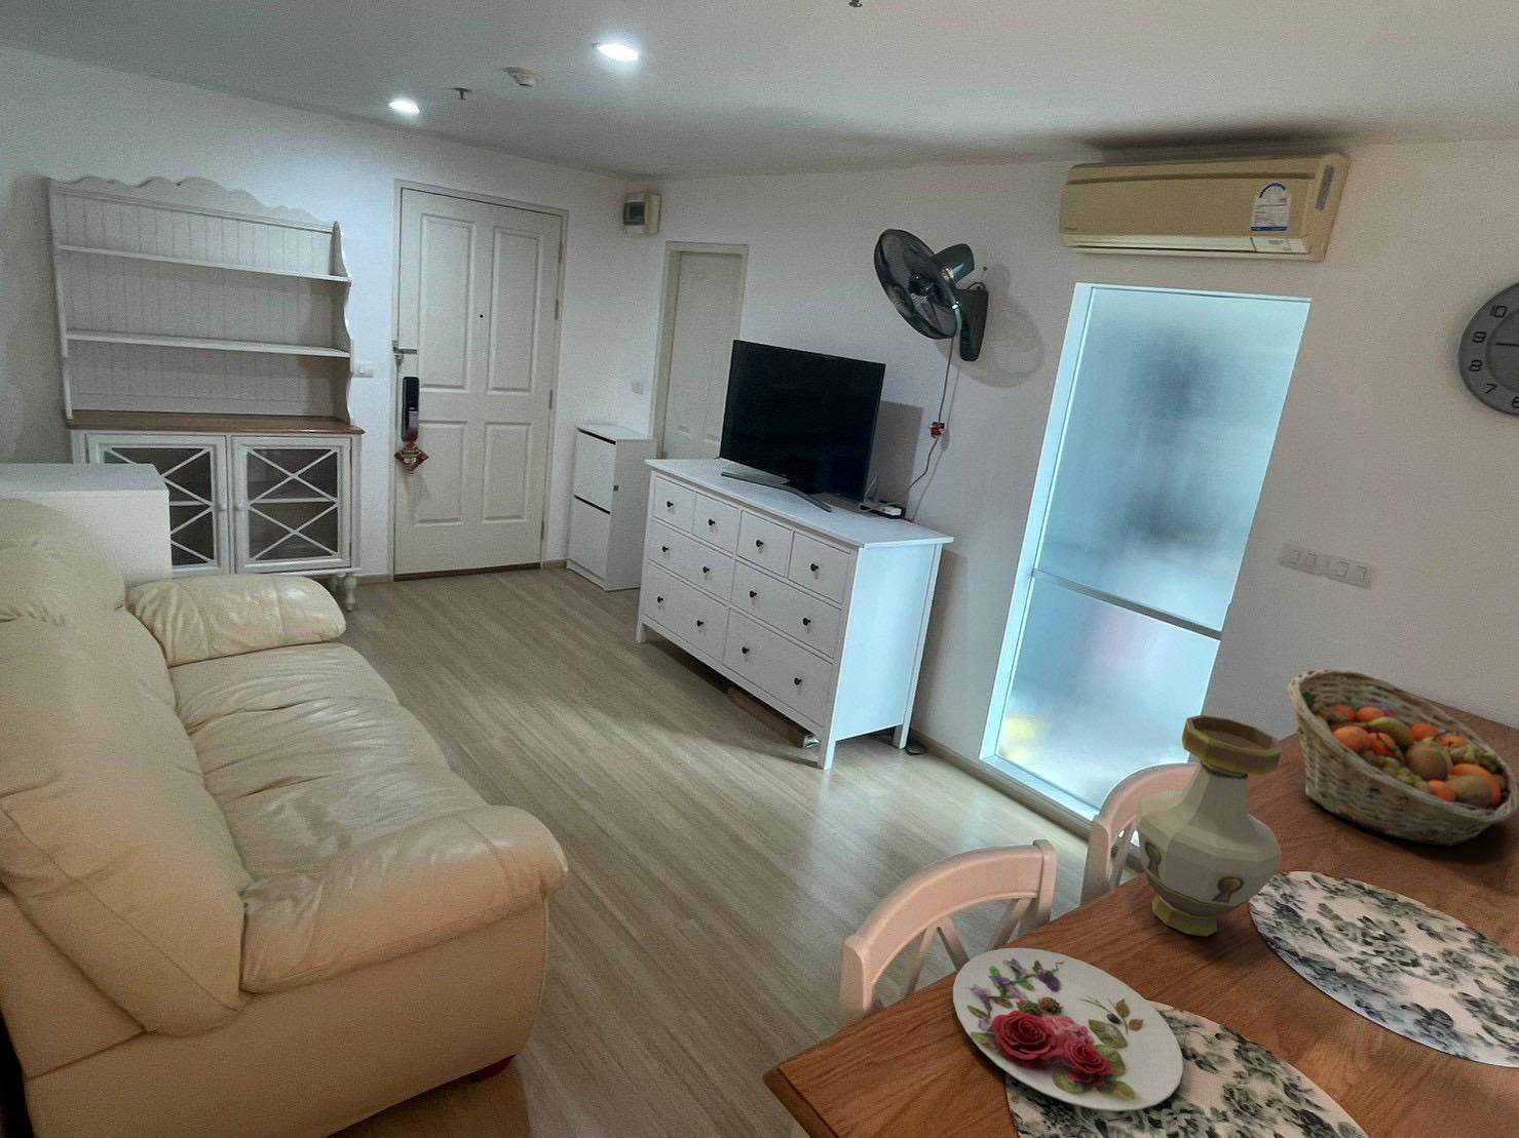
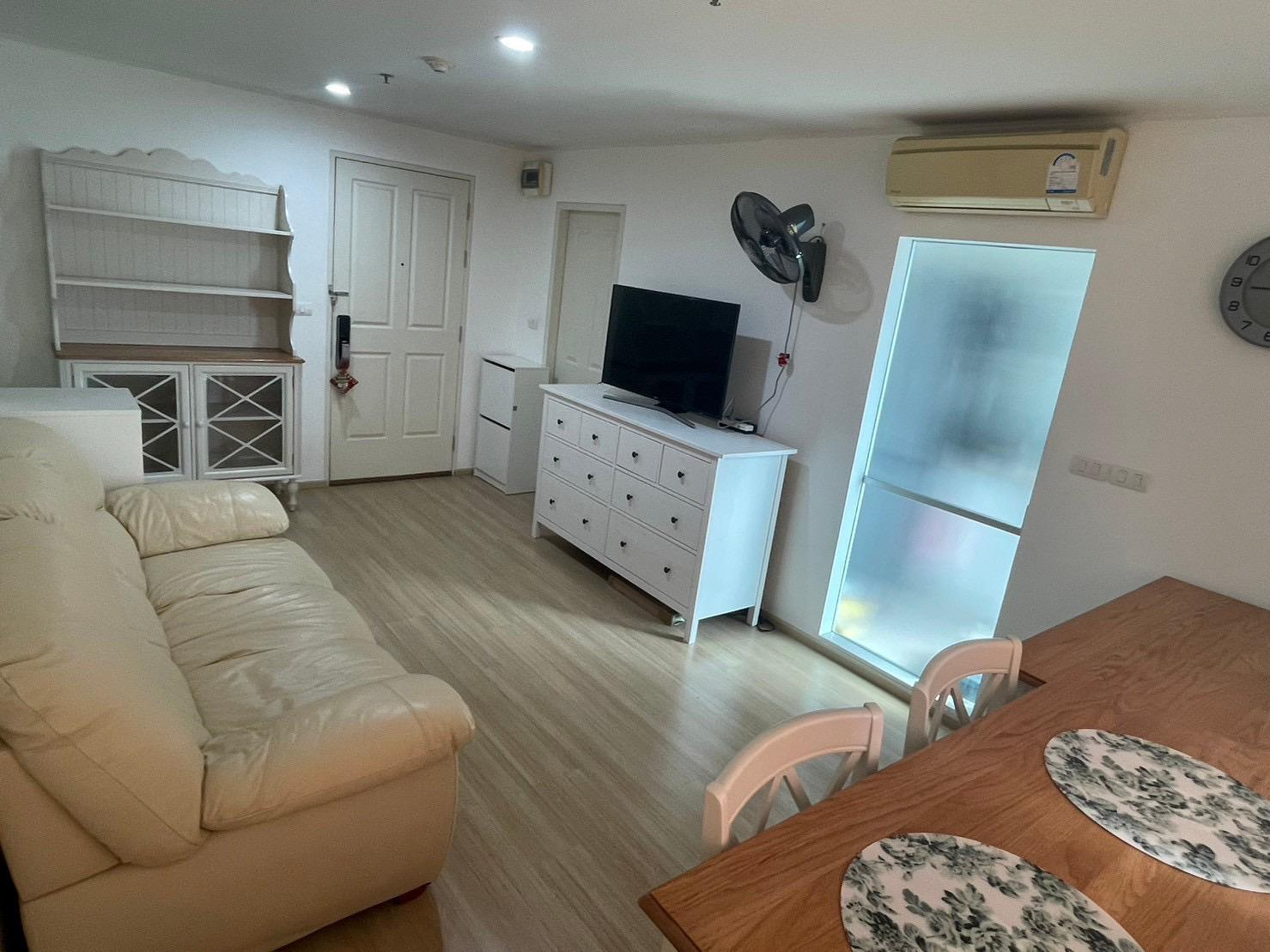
- fruit basket (1395, 753)
- vase (1208, 827)
- plate (1064, 1018)
